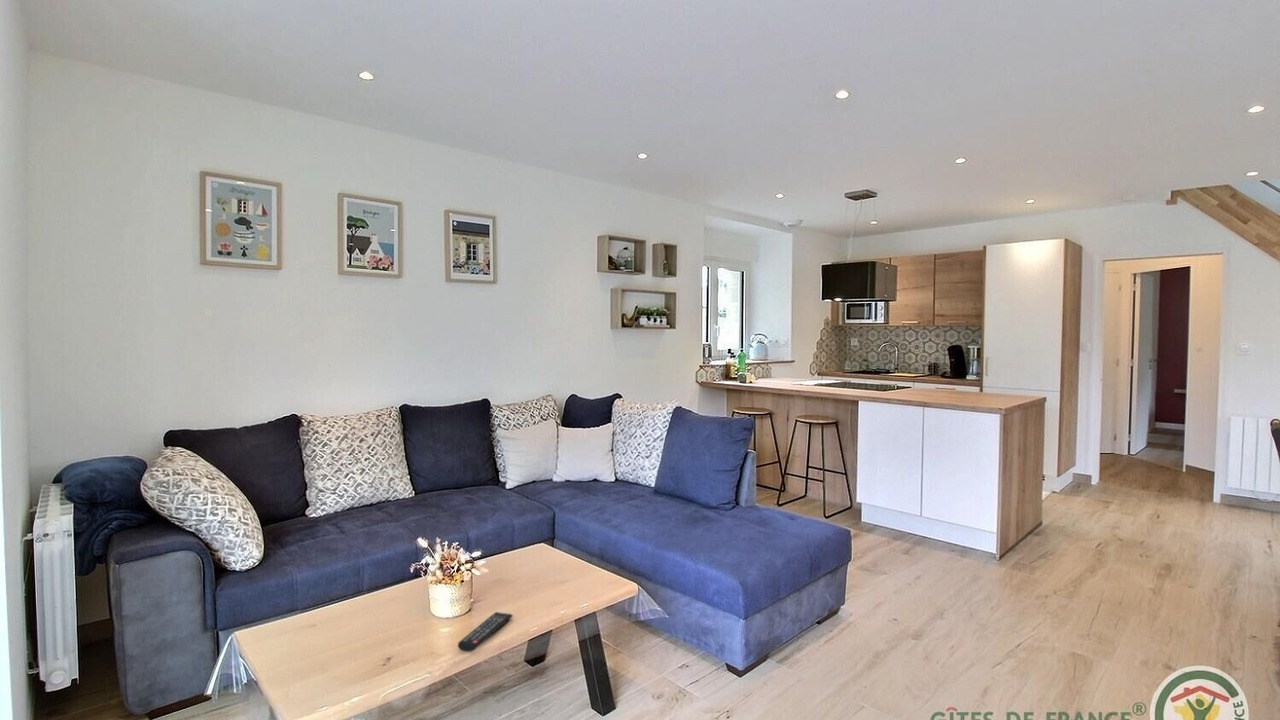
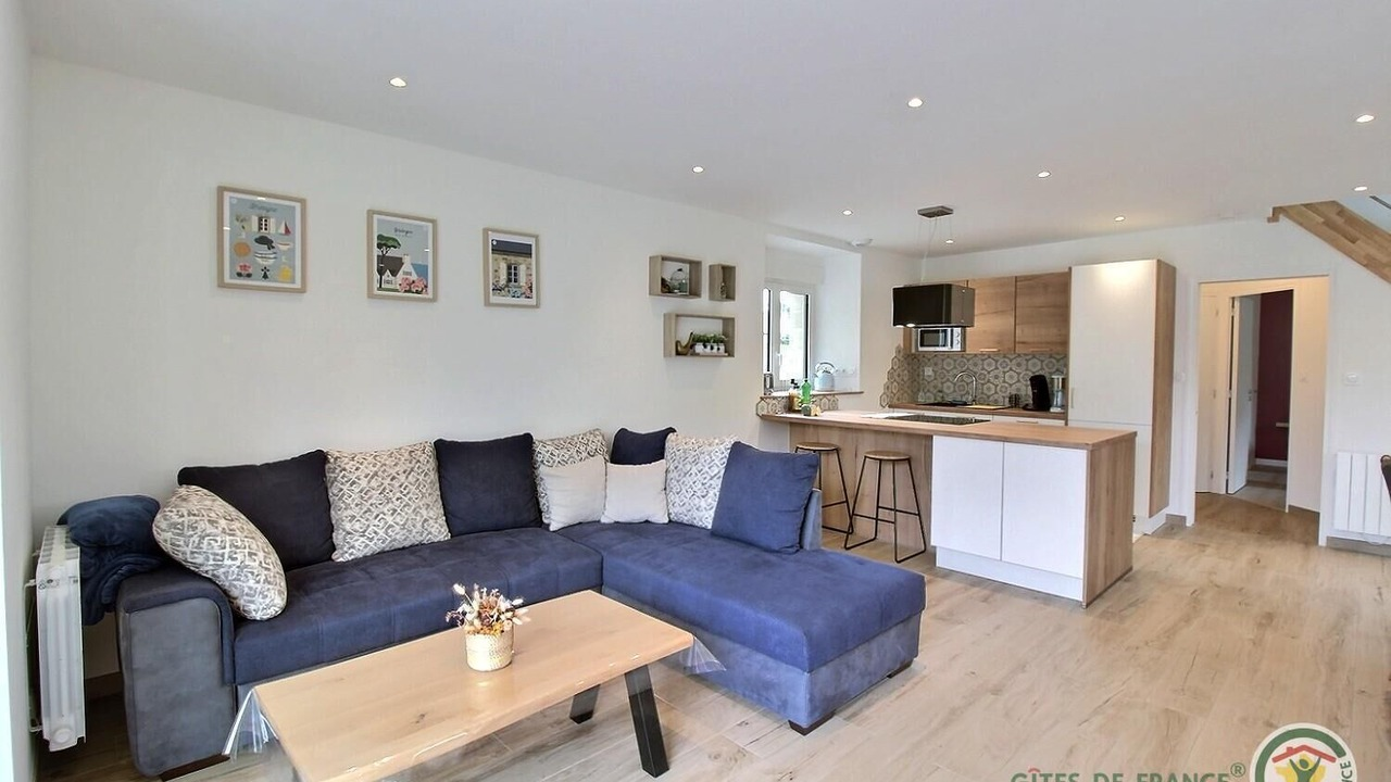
- remote control (486, 630)
